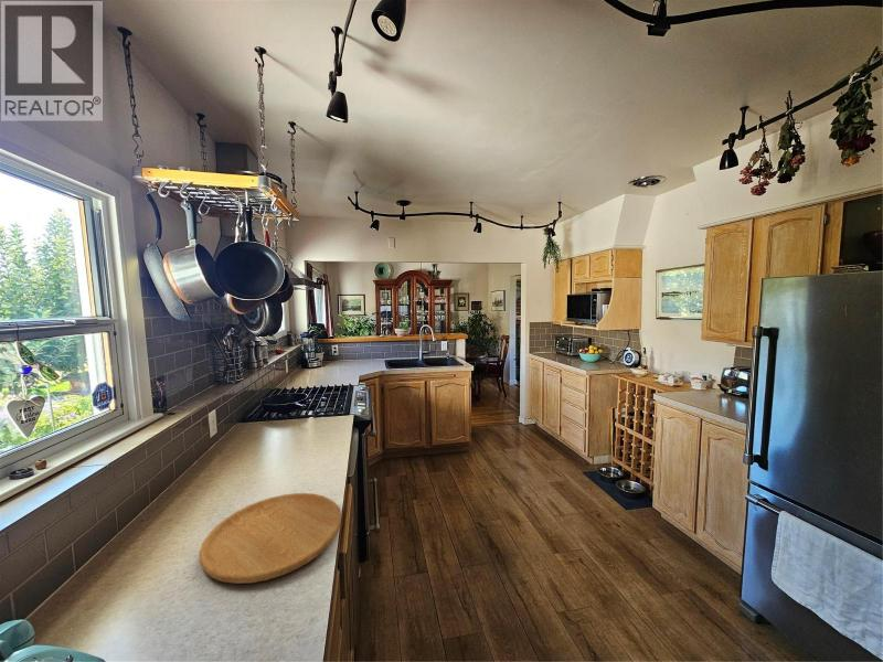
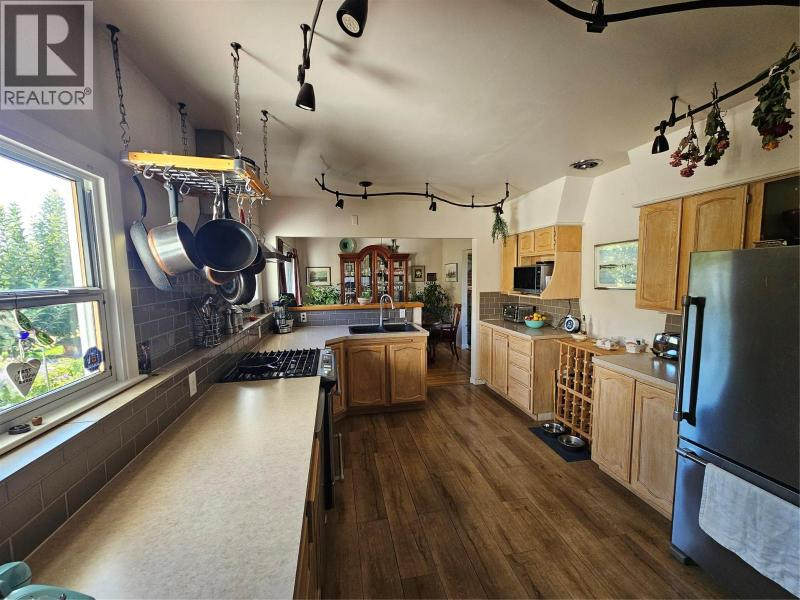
- cutting board (276, 531)
